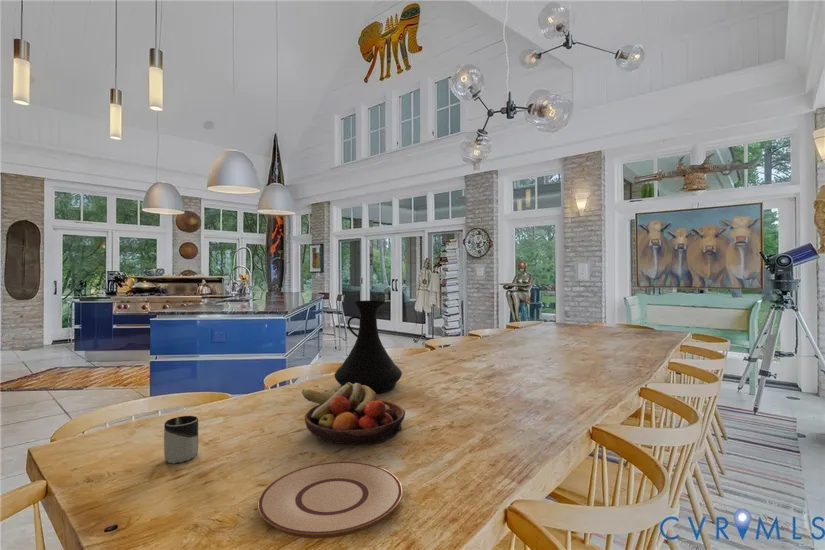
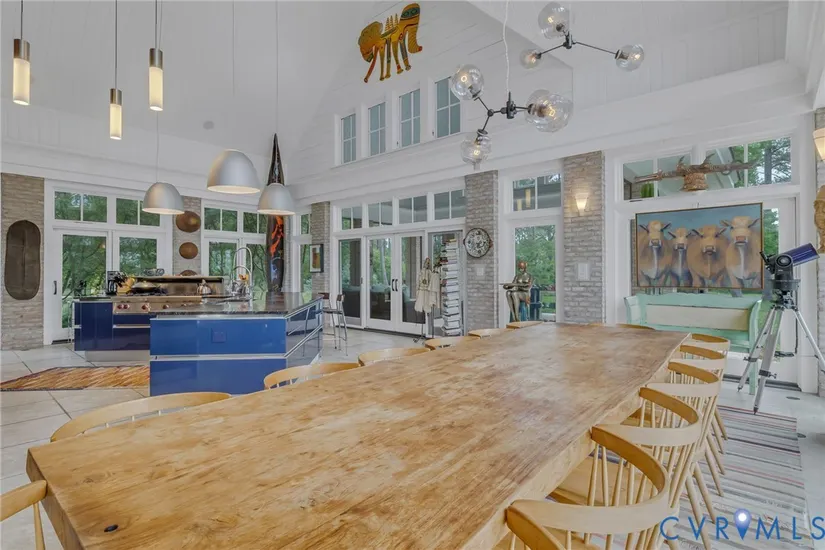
- fruit bowl (354, 408)
- vase (368, 344)
- plate (332, 495)
- cup (181, 437)
